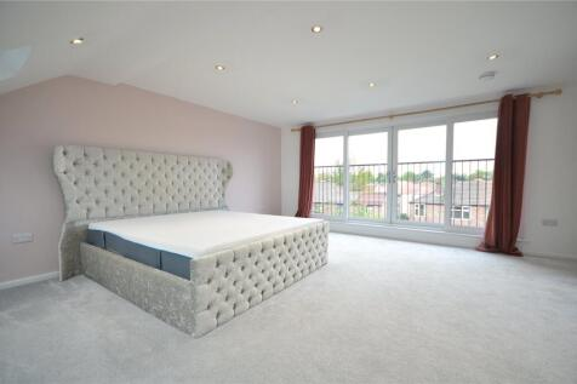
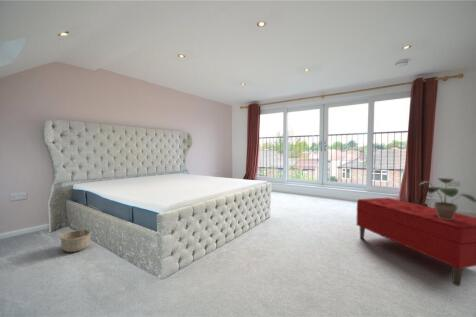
+ bench (414, 231)
+ potted plant (445, 198)
+ basket (76, 230)
